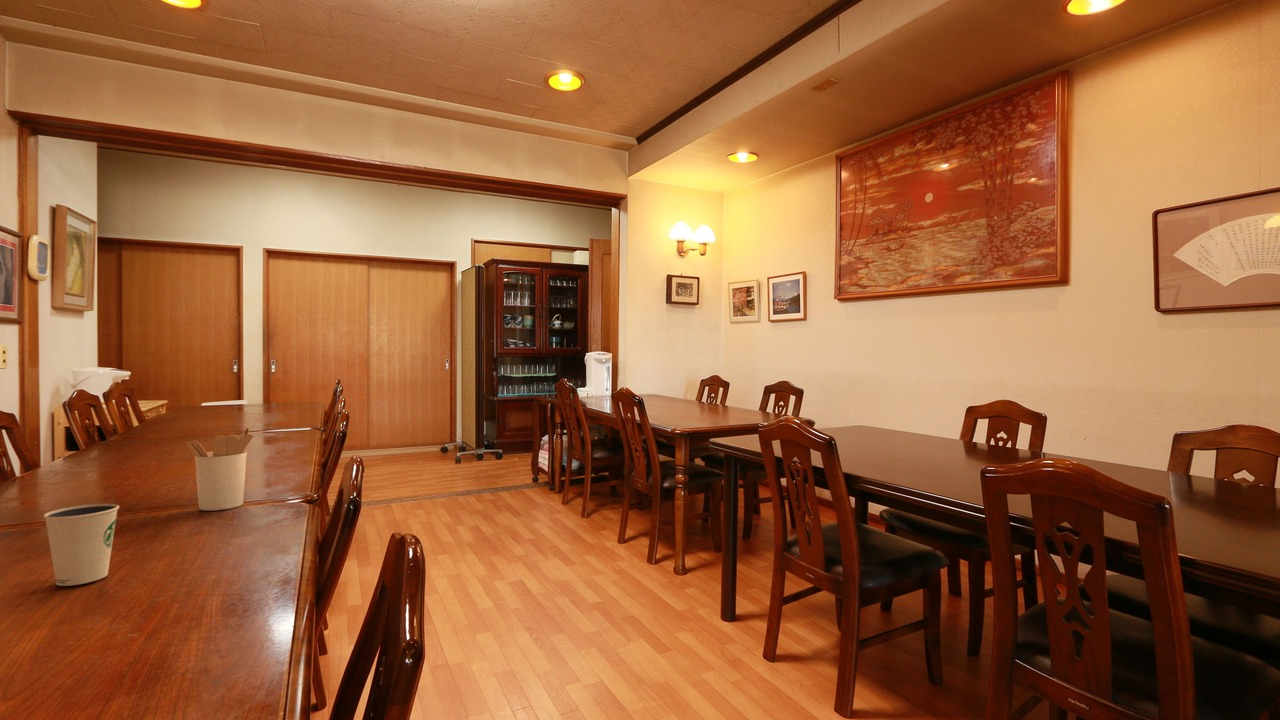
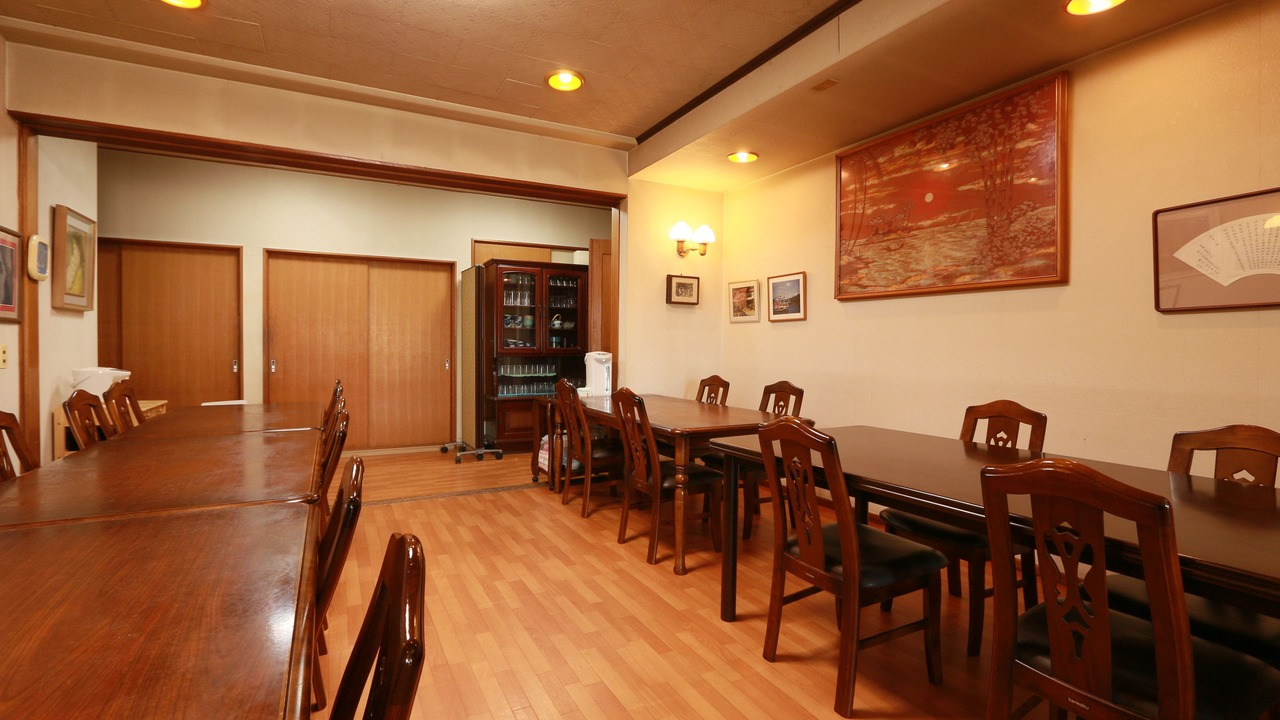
- dixie cup (82, 544)
- utensil holder (225, 468)
